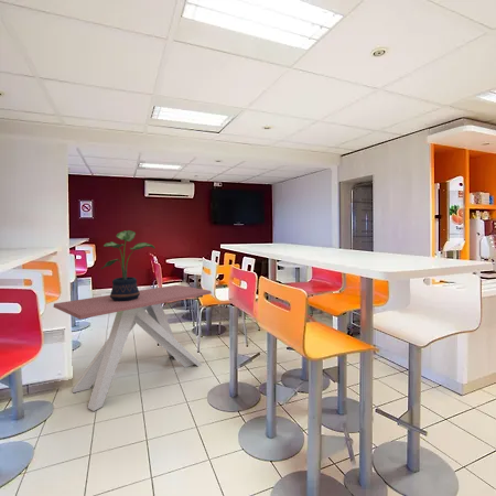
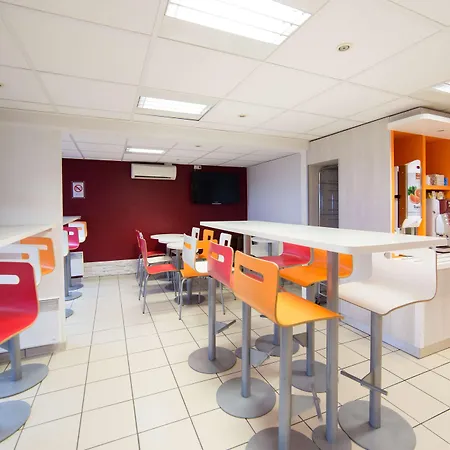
- dining table (145, 331)
- potted plant (127, 262)
